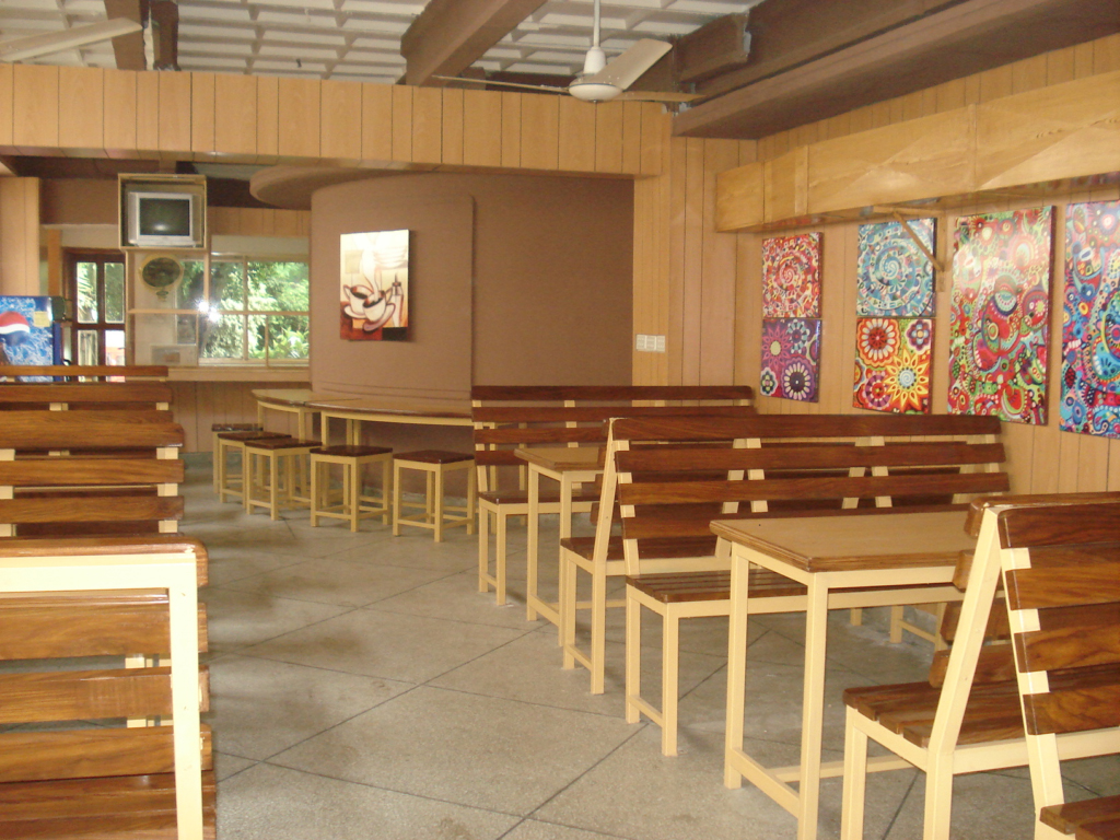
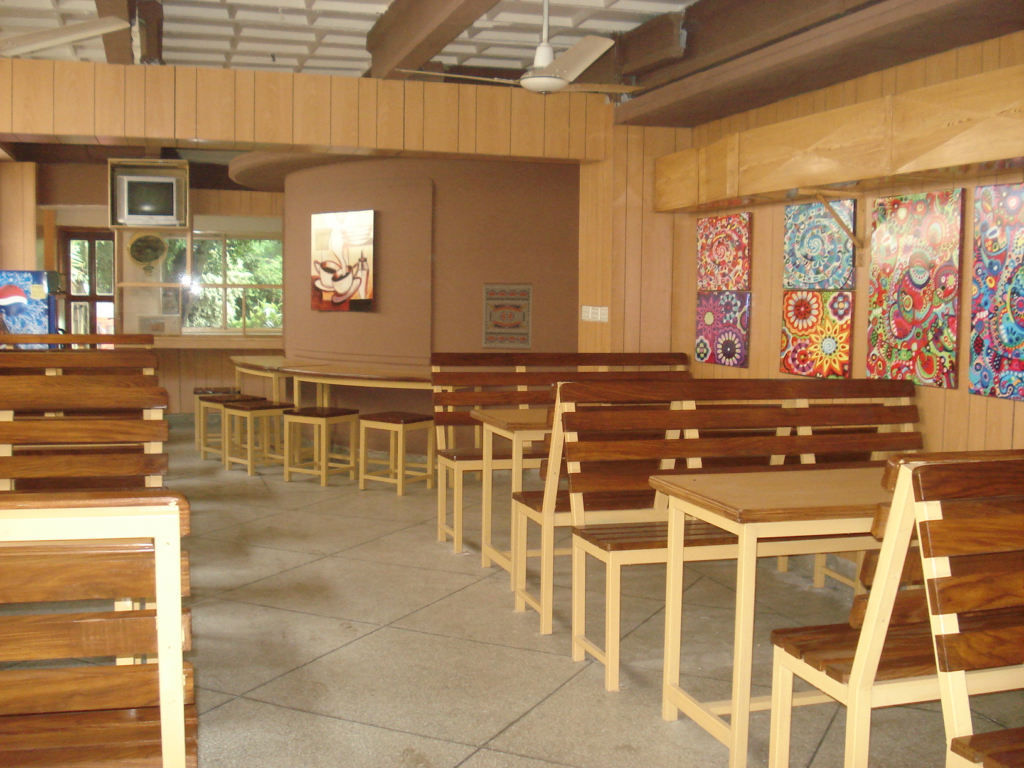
+ wall art (507, 316)
